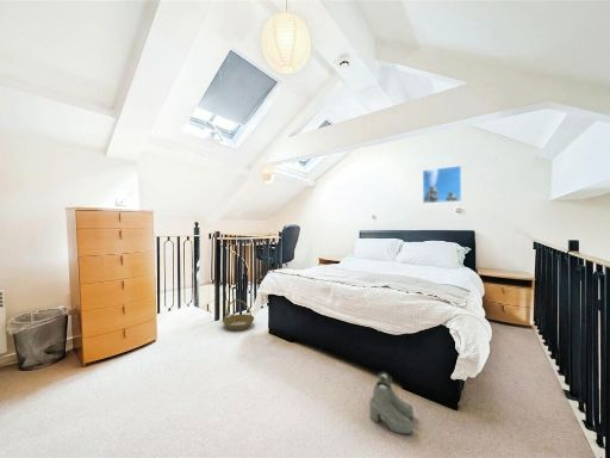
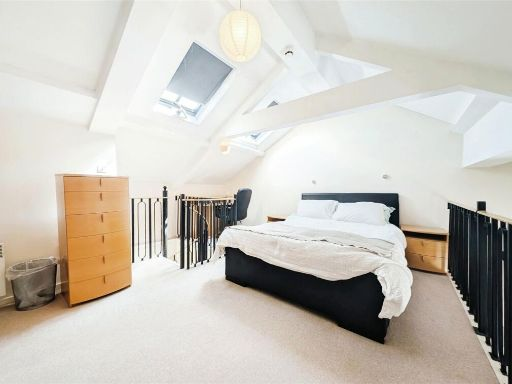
- boots (391, 398)
- basket (238, 315)
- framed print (441, 185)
